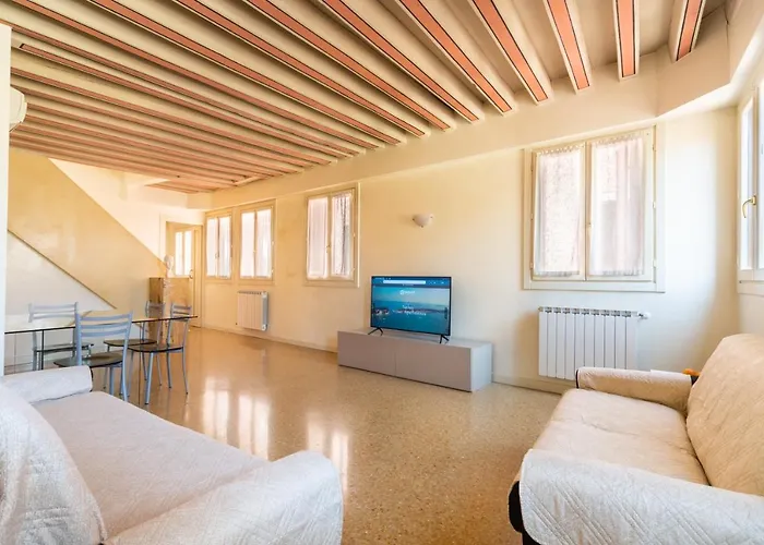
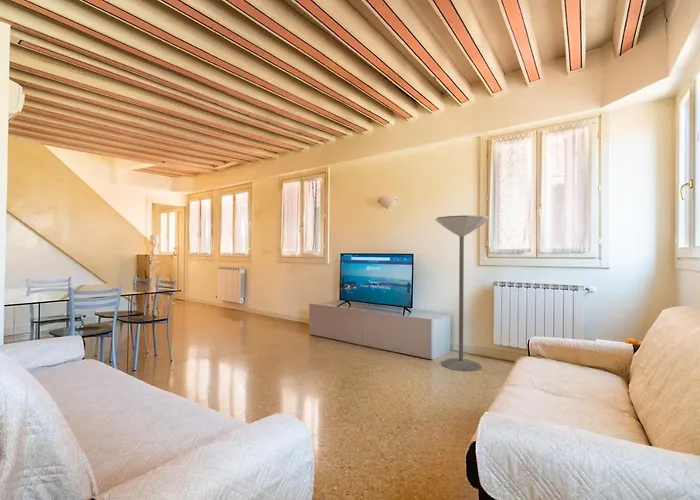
+ floor lamp (461, 291)
